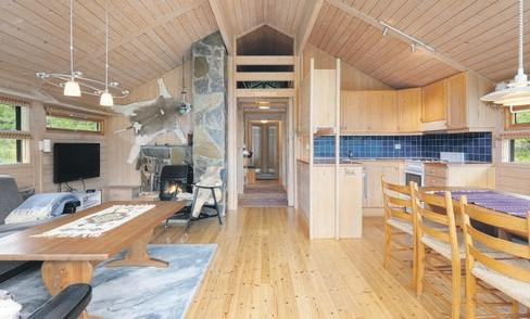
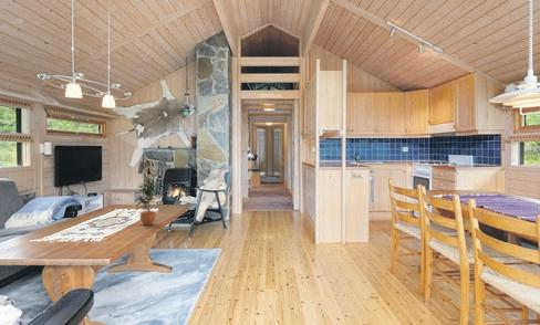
+ potted plant (148, 199)
